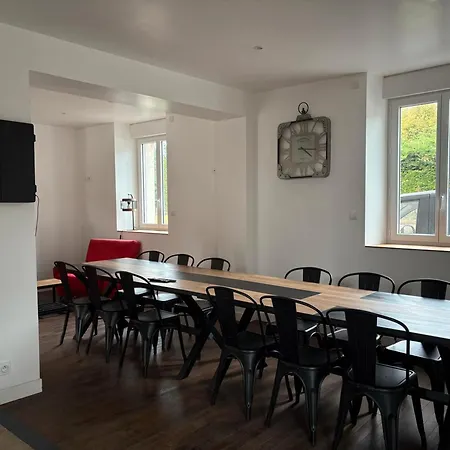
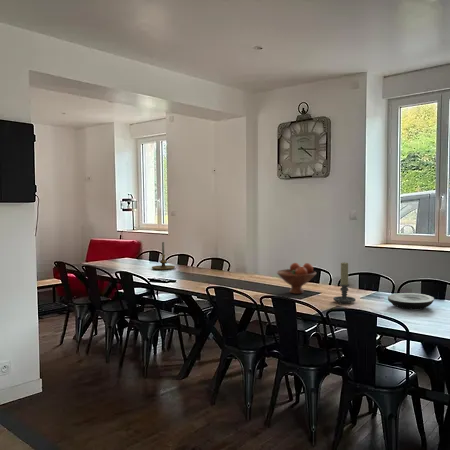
+ plate (410, 301)
+ candle holder (163, 255)
+ fruit bowl (296, 278)
+ candle holder (343, 282)
